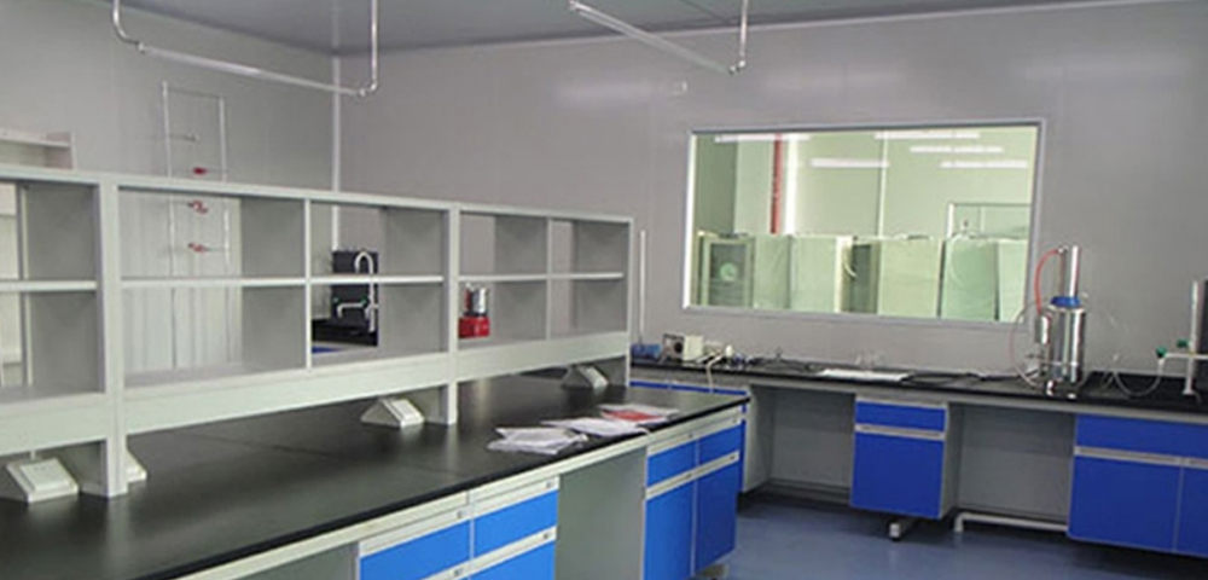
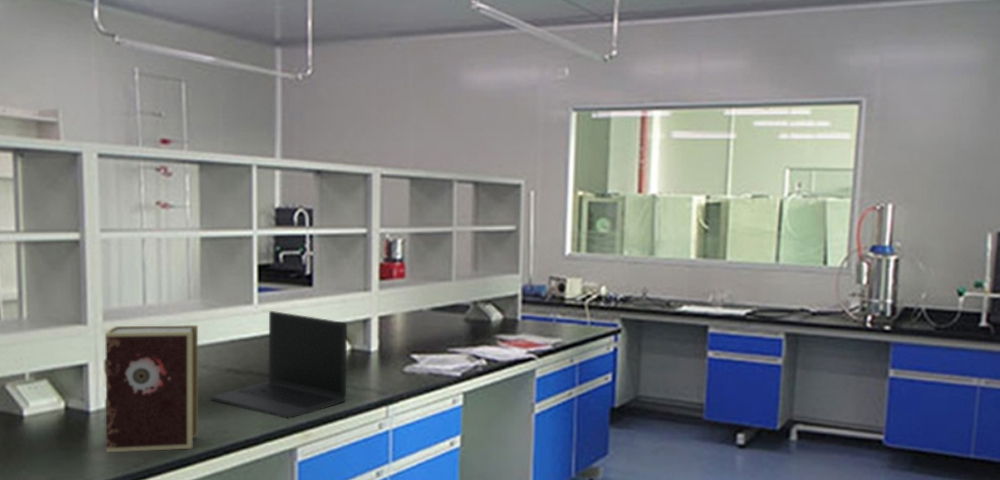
+ laptop (278, 361)
+ book (152, 387)
